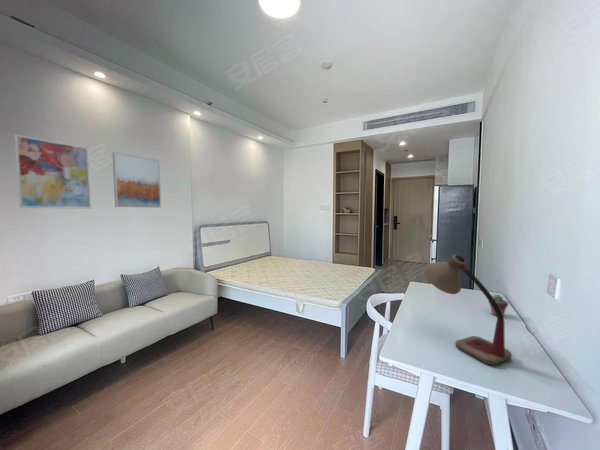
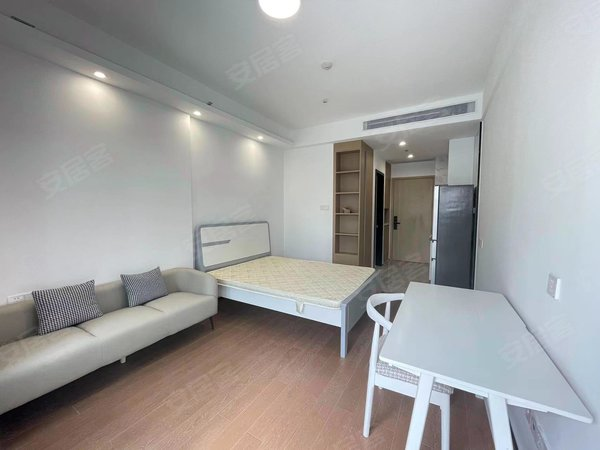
- potted succulent (498, 304)
- desk lamp (458, 292)
- wall art (138, 182)
- wall art (56, 175)
